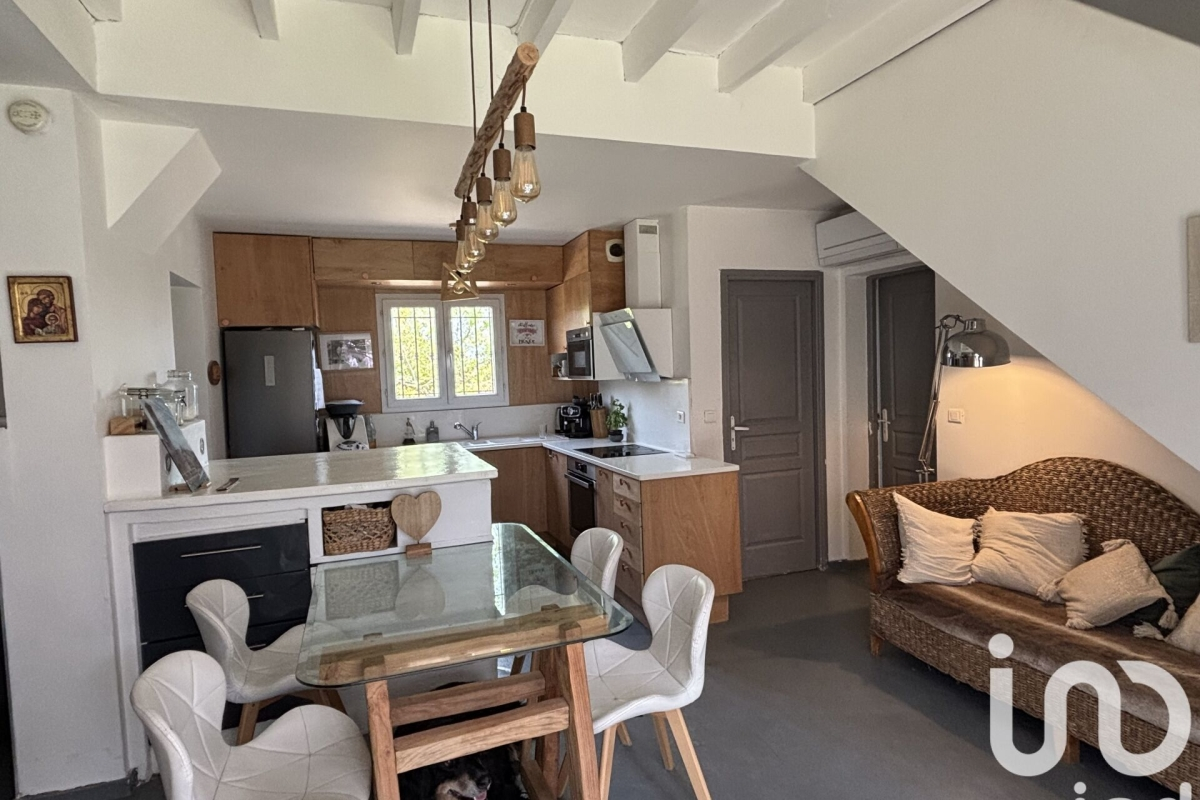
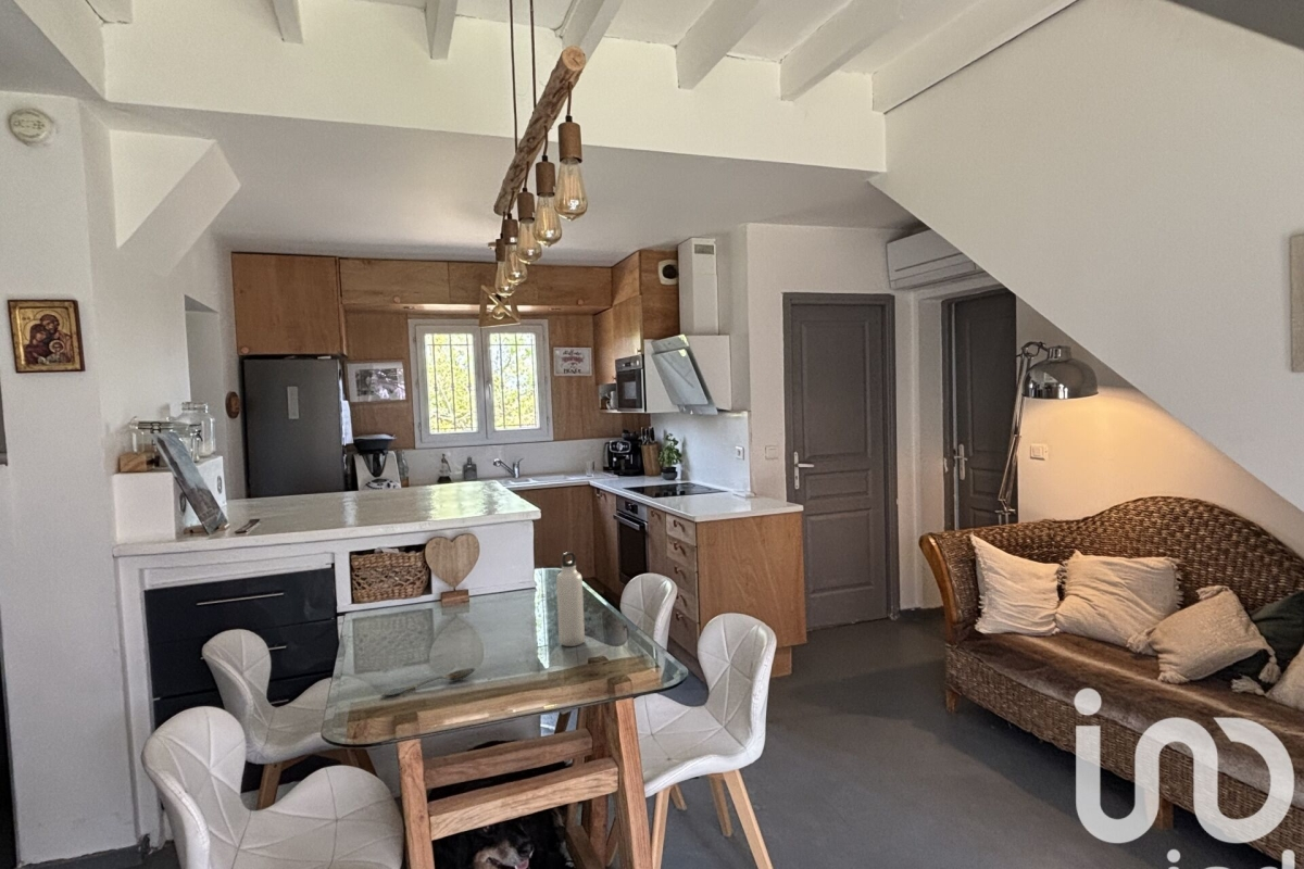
+ water bottle (569, 597)
+ spoon (429, 681)
